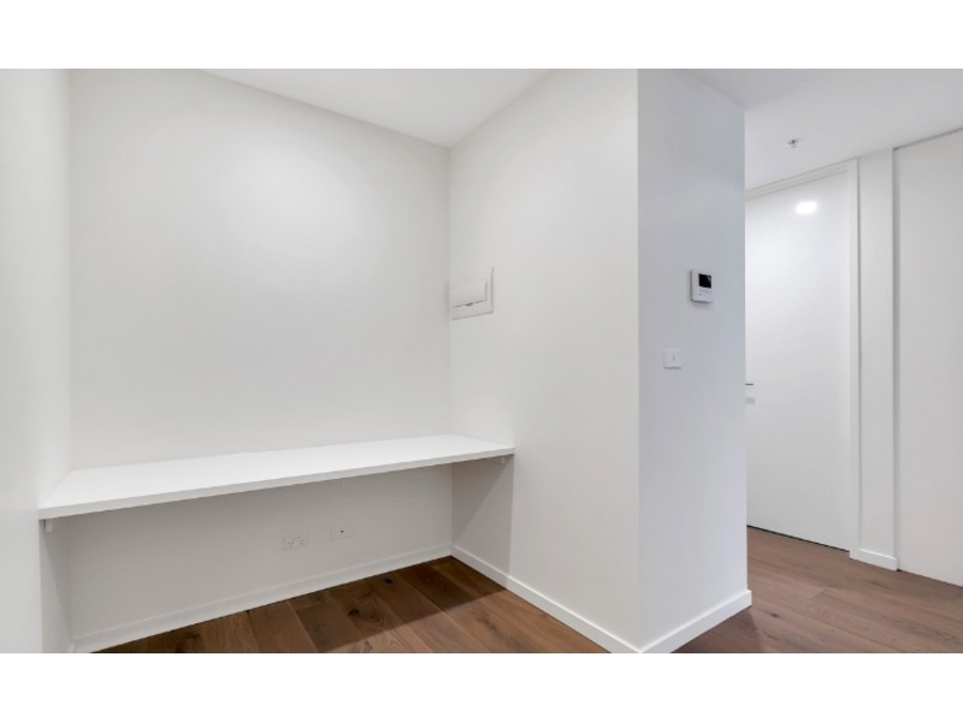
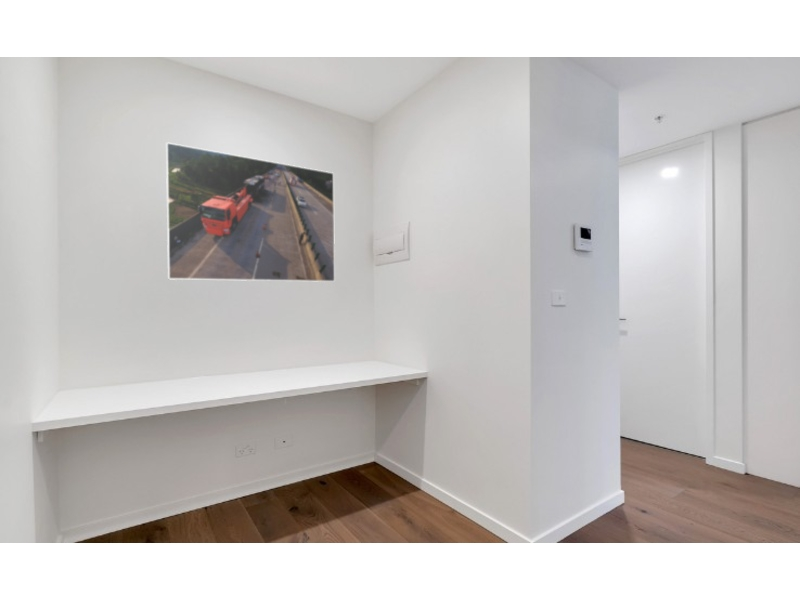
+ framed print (259, 220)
